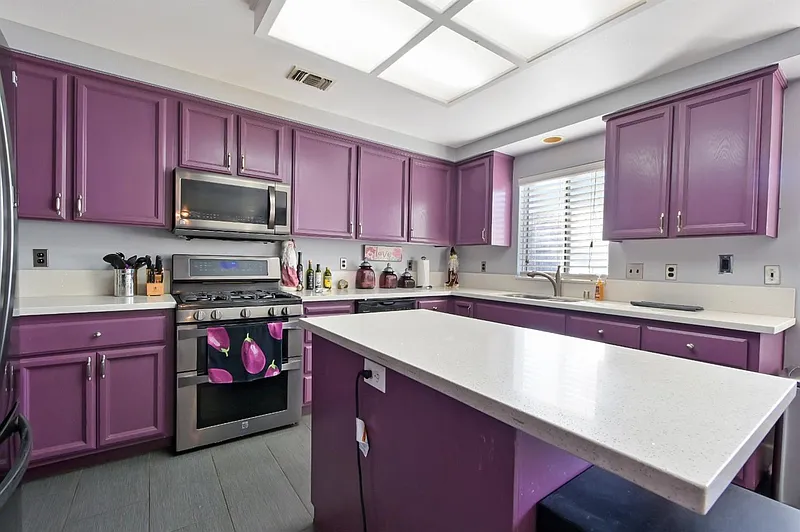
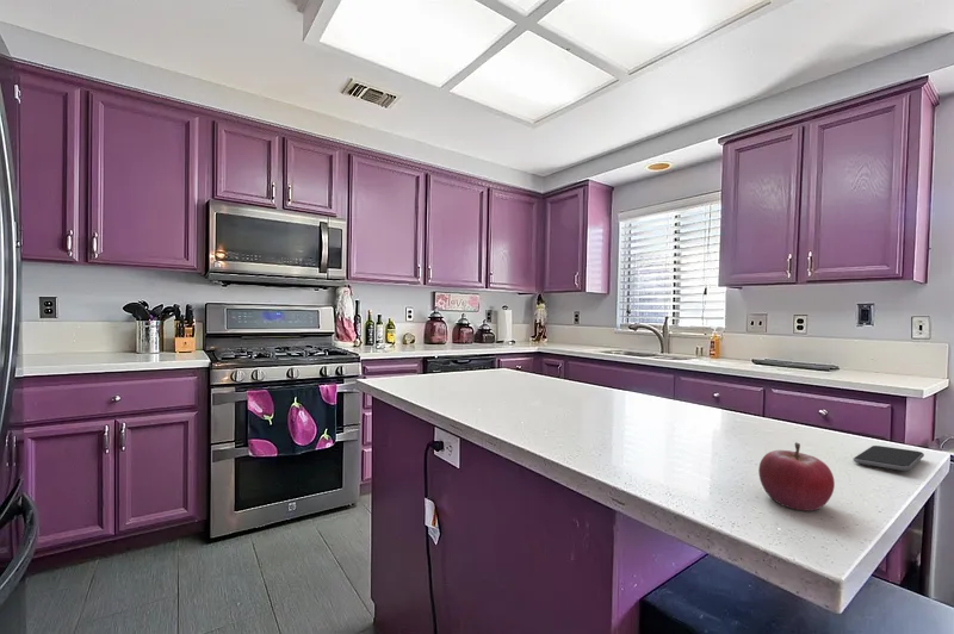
+ fruit (795, 472)
+ smartphone (888, 456)
